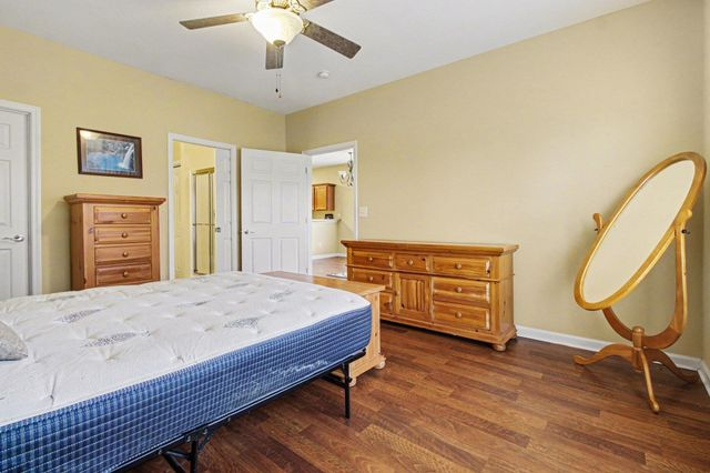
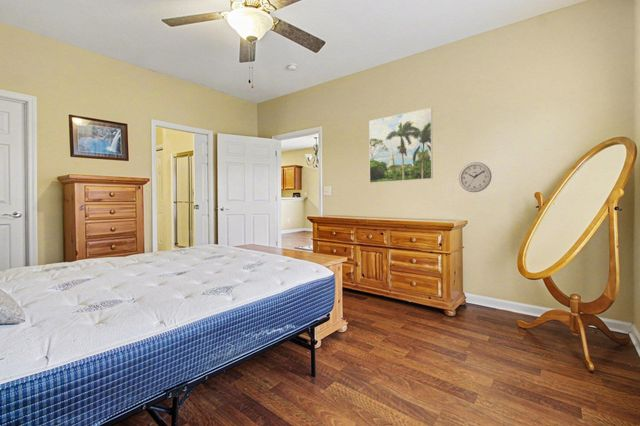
+ wall clock (474, 177)
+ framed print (398, 148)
